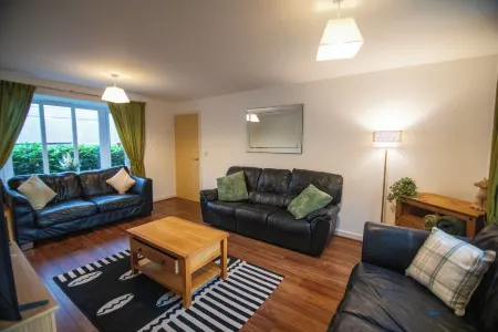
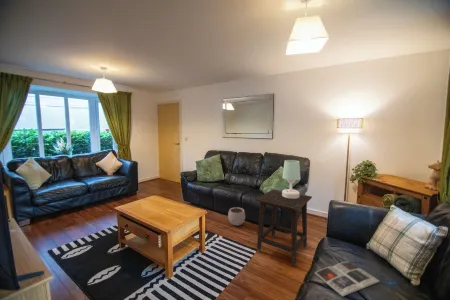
+ magazine (346, 275)
+ side table (283, 227)
+ table lamp (291, 178)
+ plant pot (236, 214)
